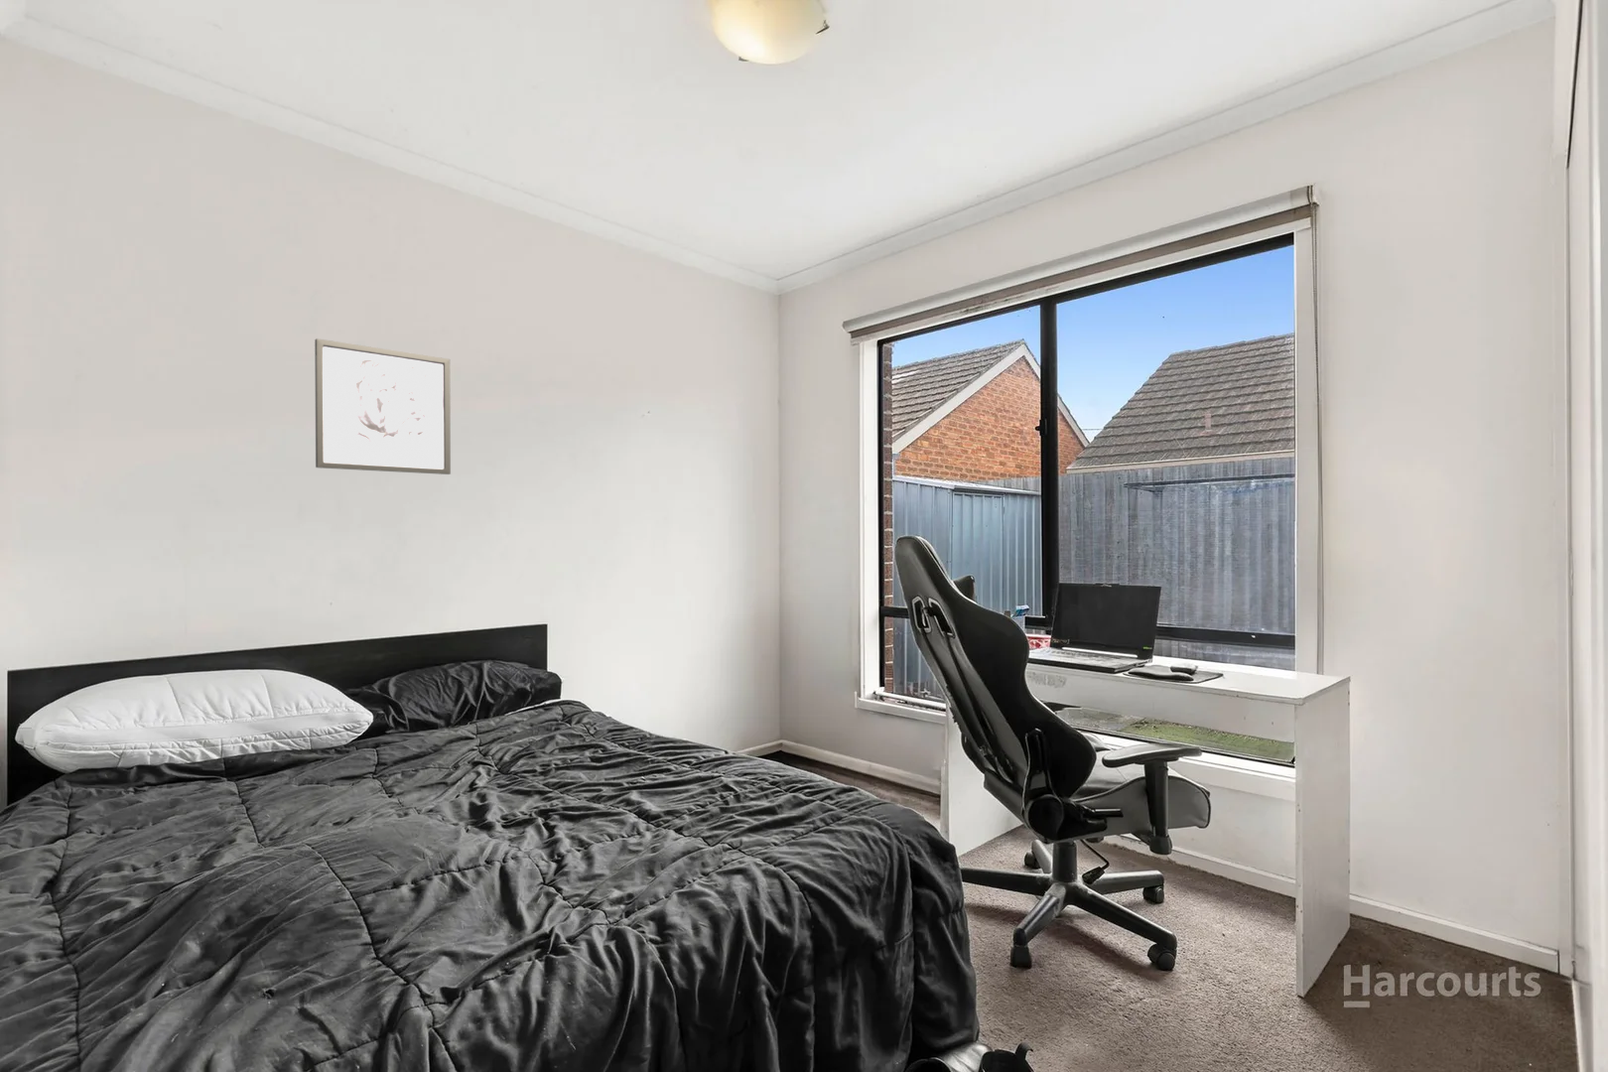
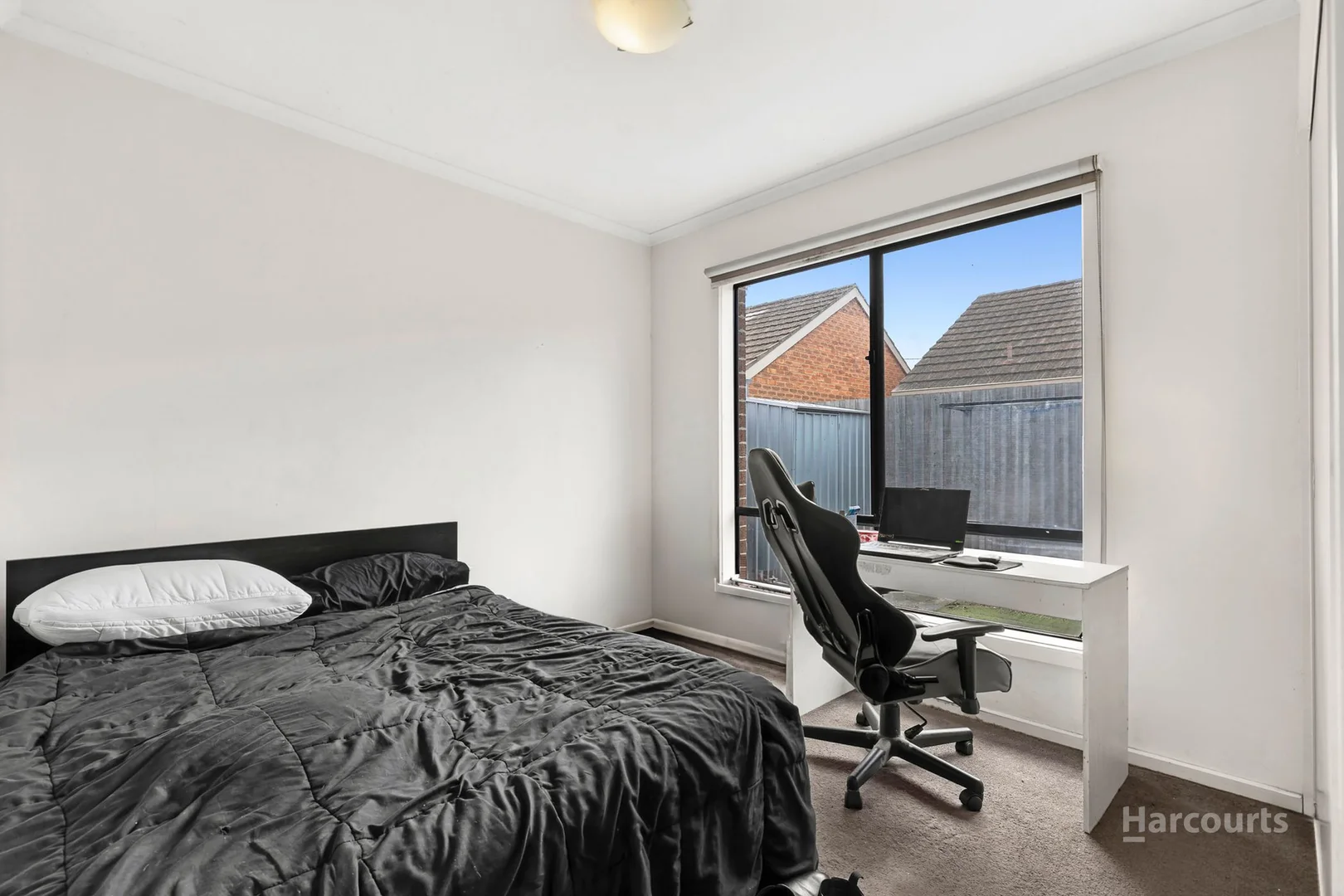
- wall art (386, 410)
